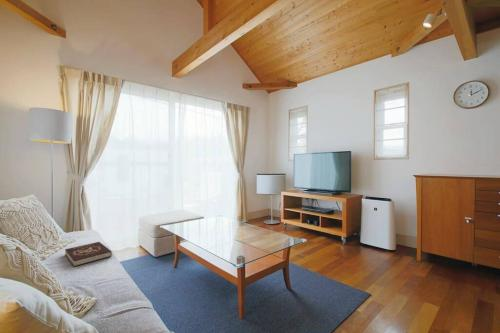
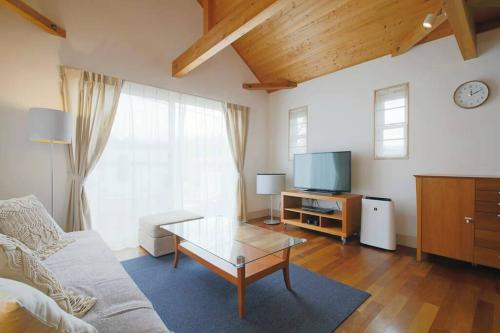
- book (88, 252)
